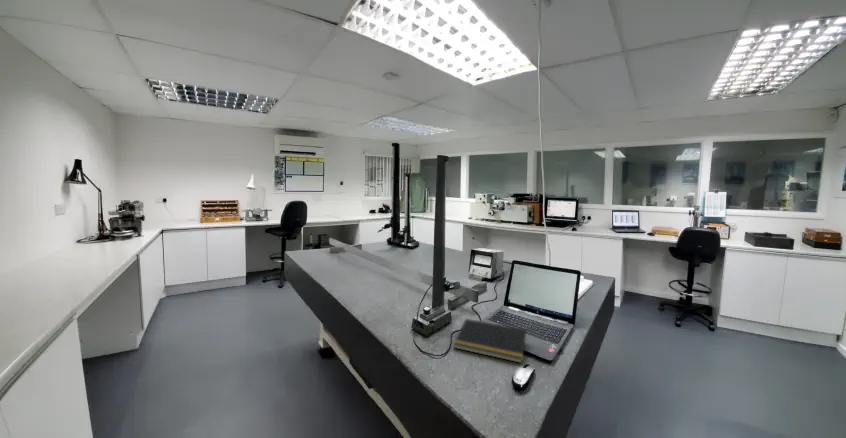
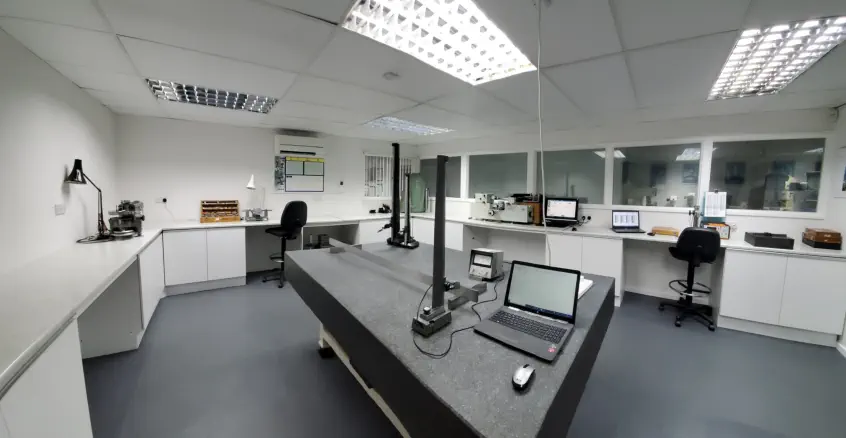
- notepad (490, 338)
